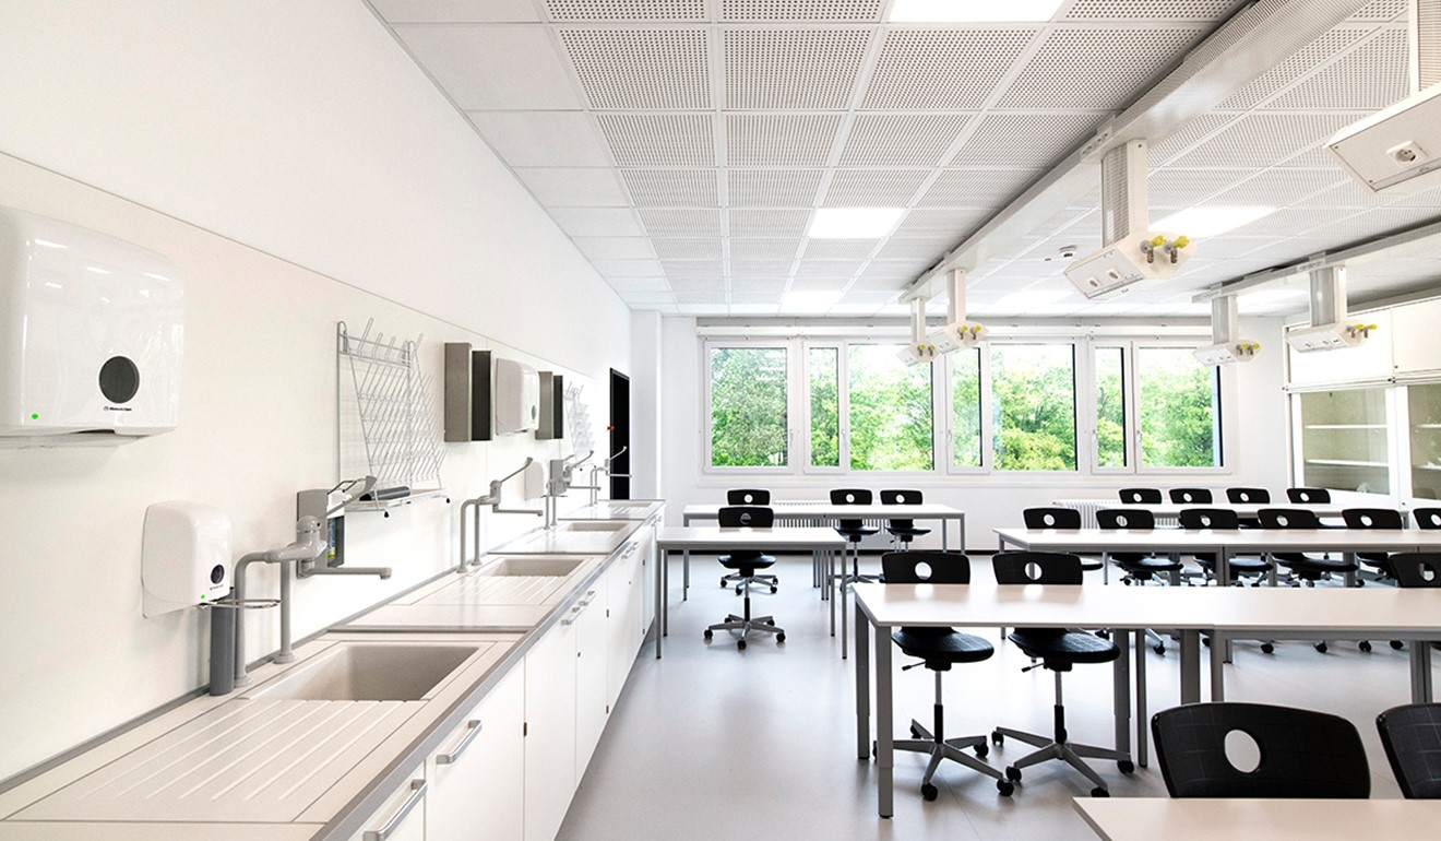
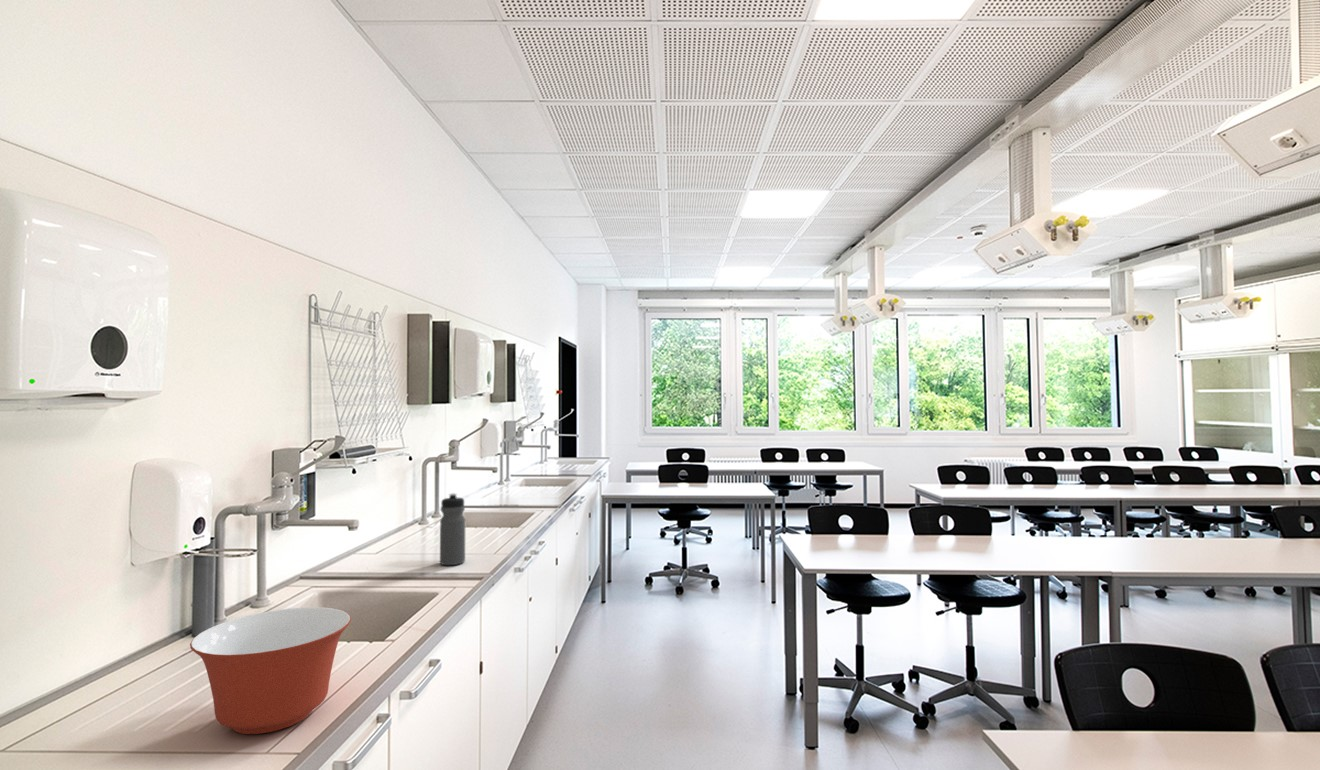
+ mixing bowl (274, 672)
+ water bottle (452, 528)
